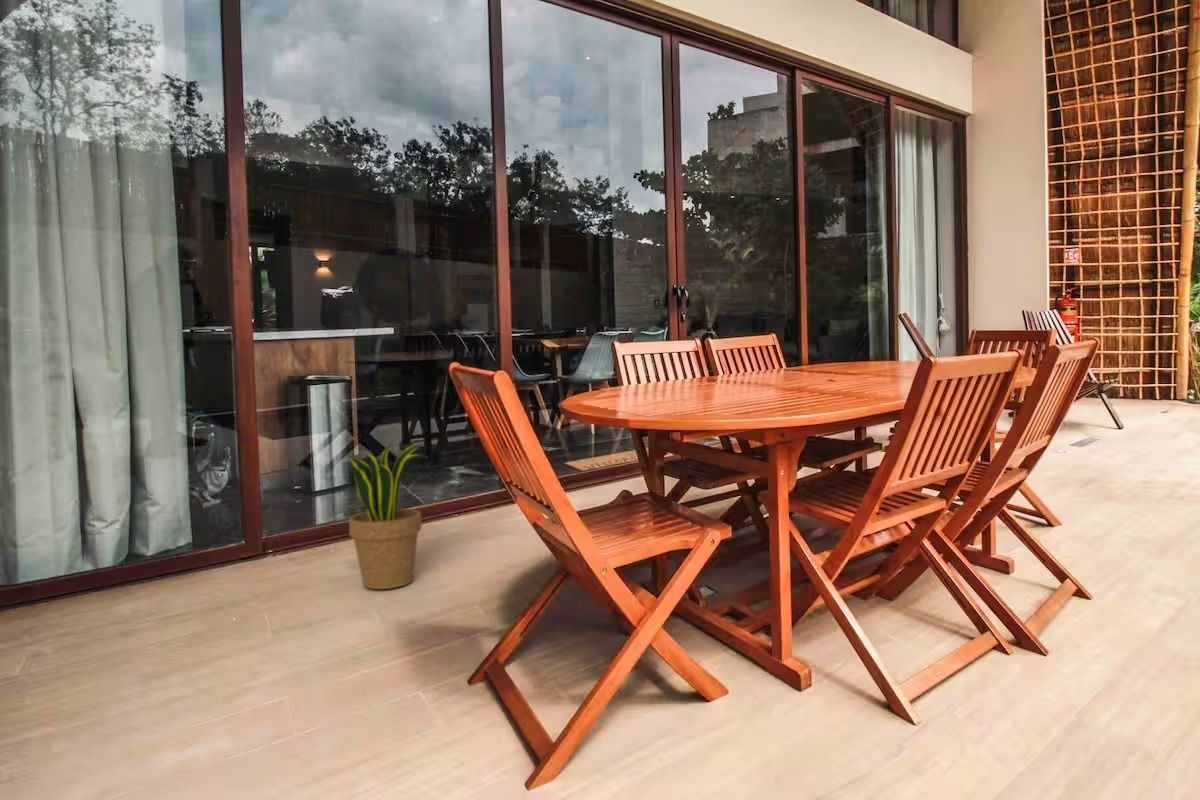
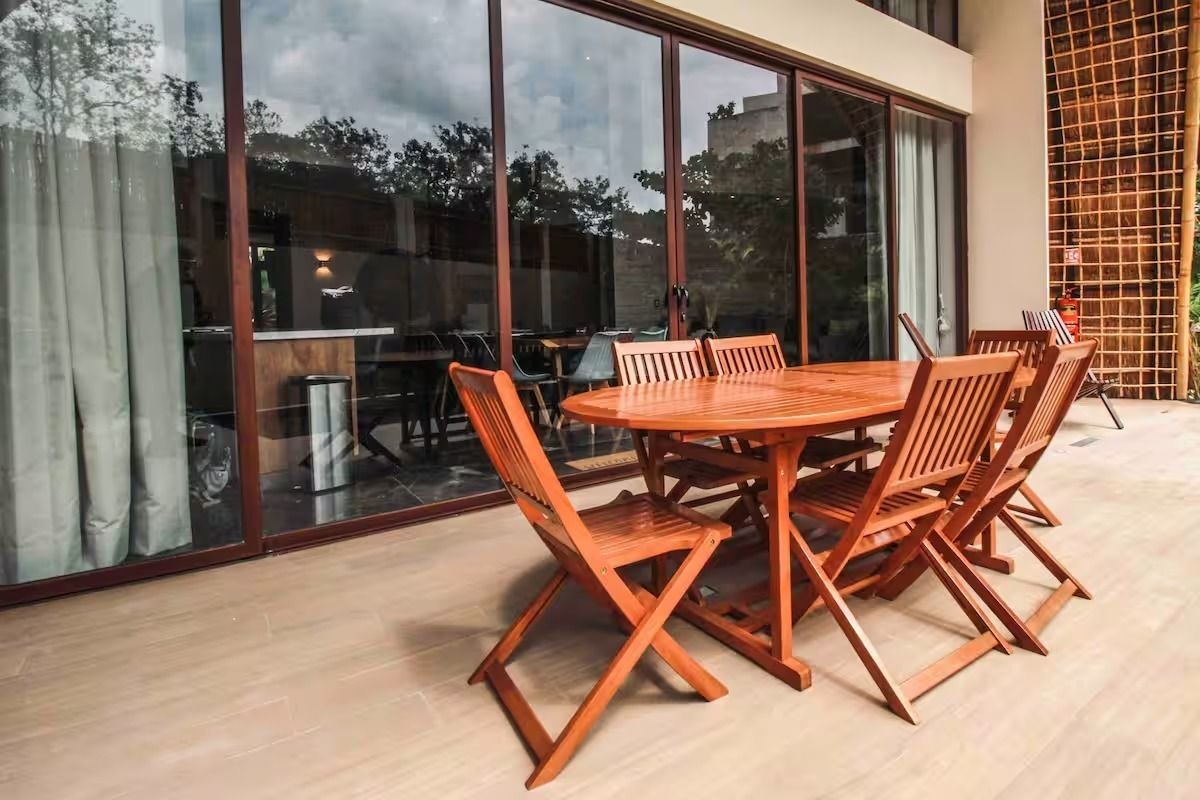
- potted plant (388, 511)
